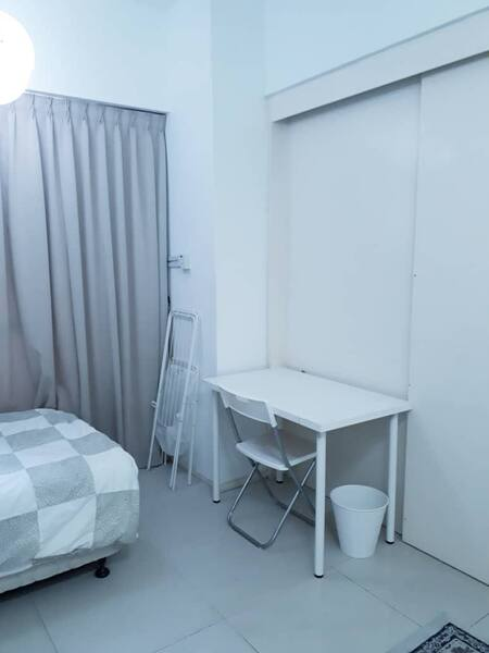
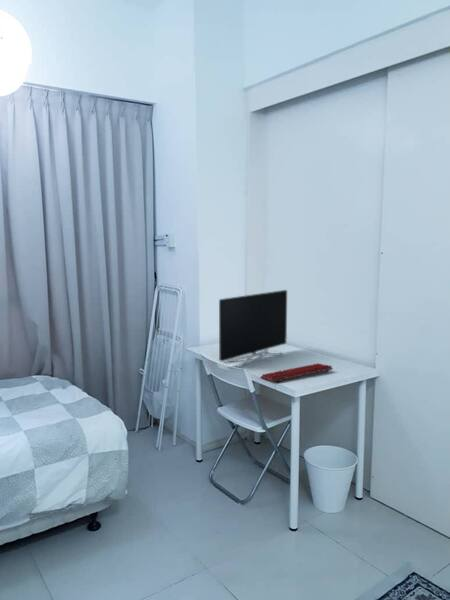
+ monitor (253, 326)
+ keyboard (297, 371)
